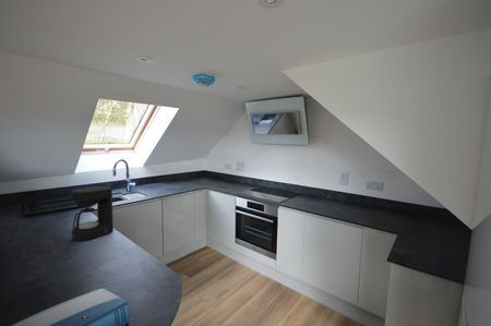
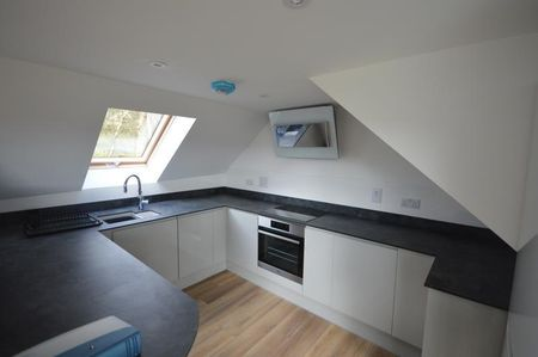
- coffee maker (92, 210)
